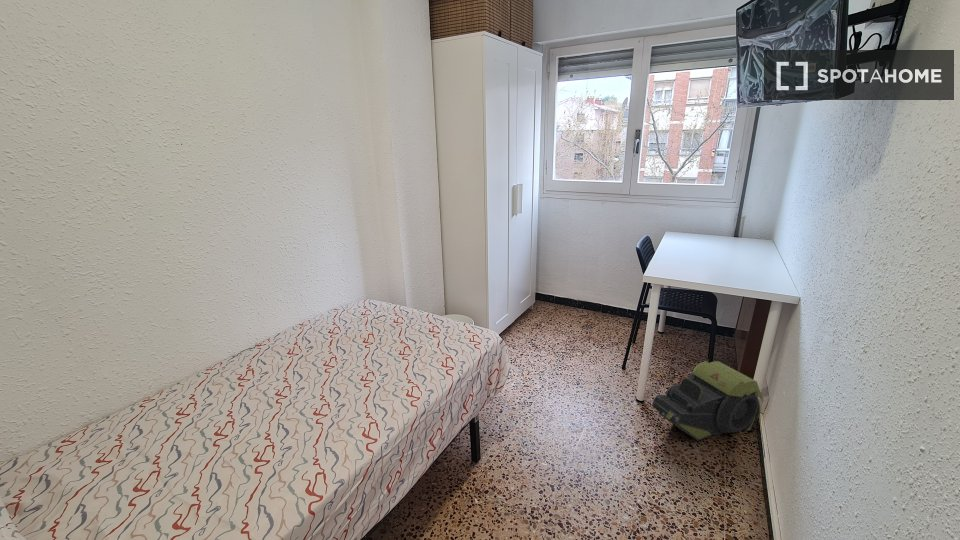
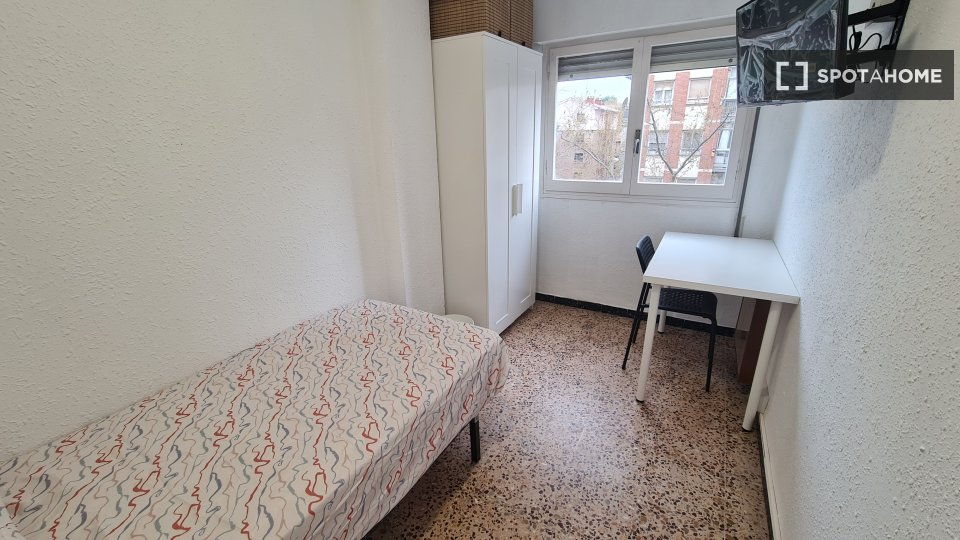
- backpack (707, 401)
